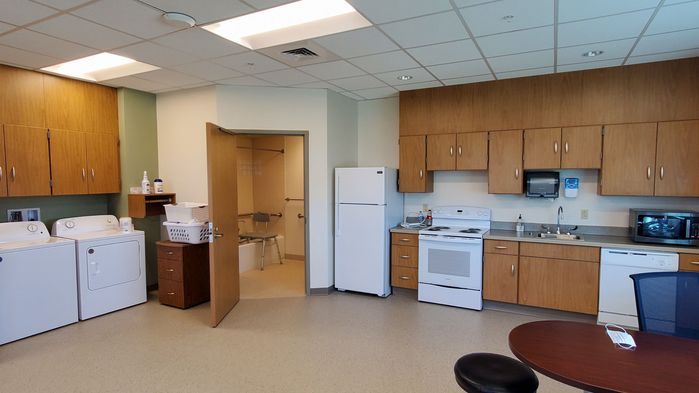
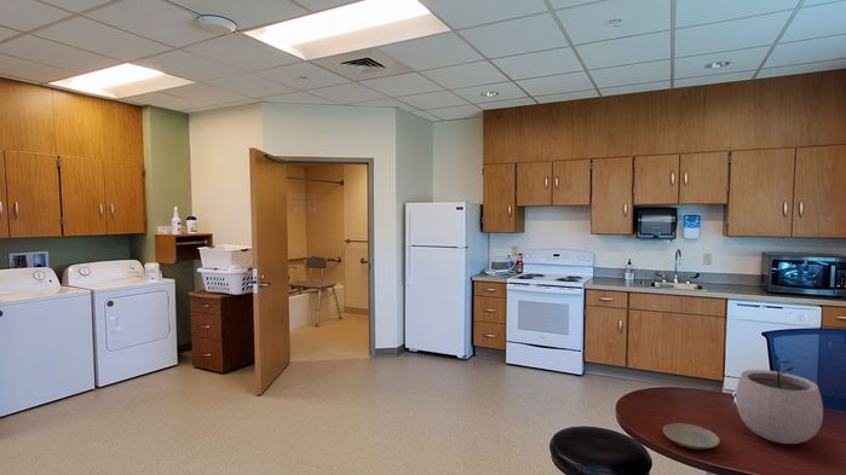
+ plant pot (777, 395)
+ plate (690, 438)
